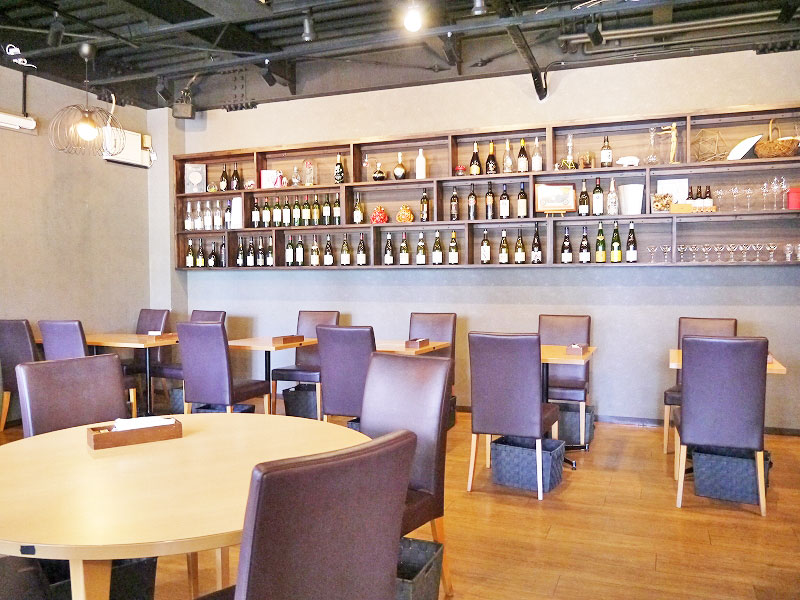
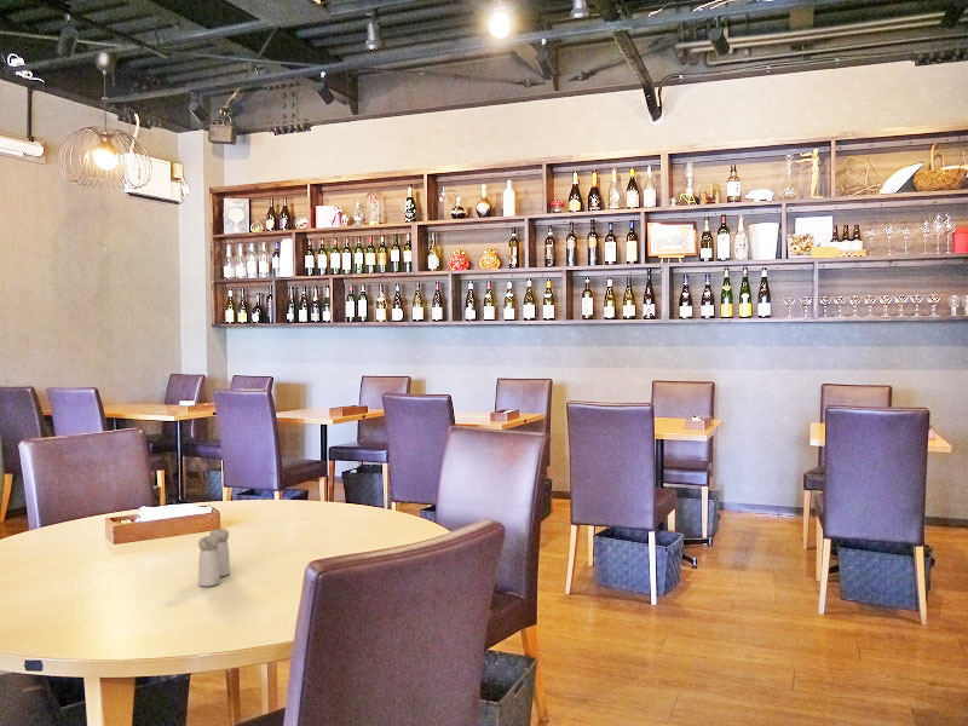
+ salt and pepper shaker (214, 555)
